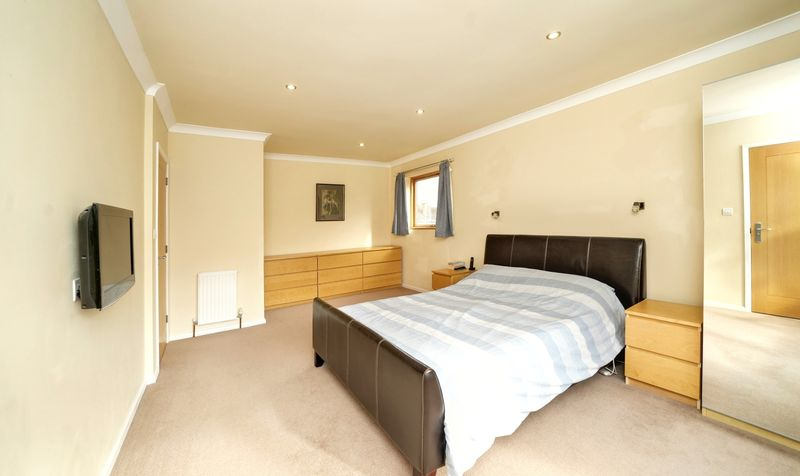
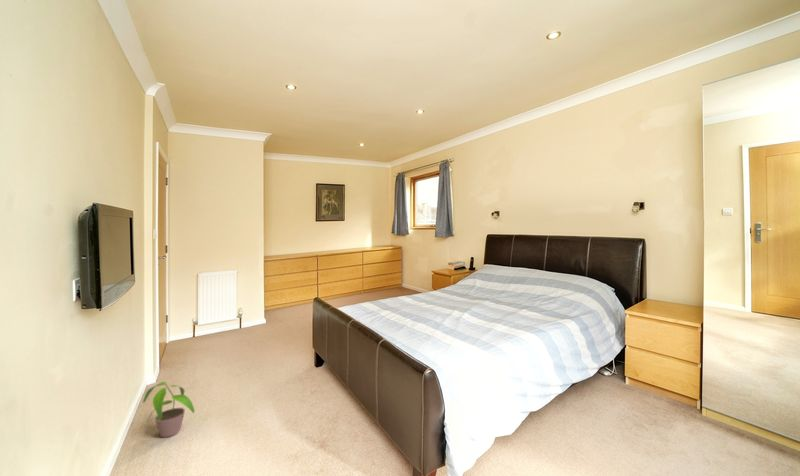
+ potted plant (169, 409)
